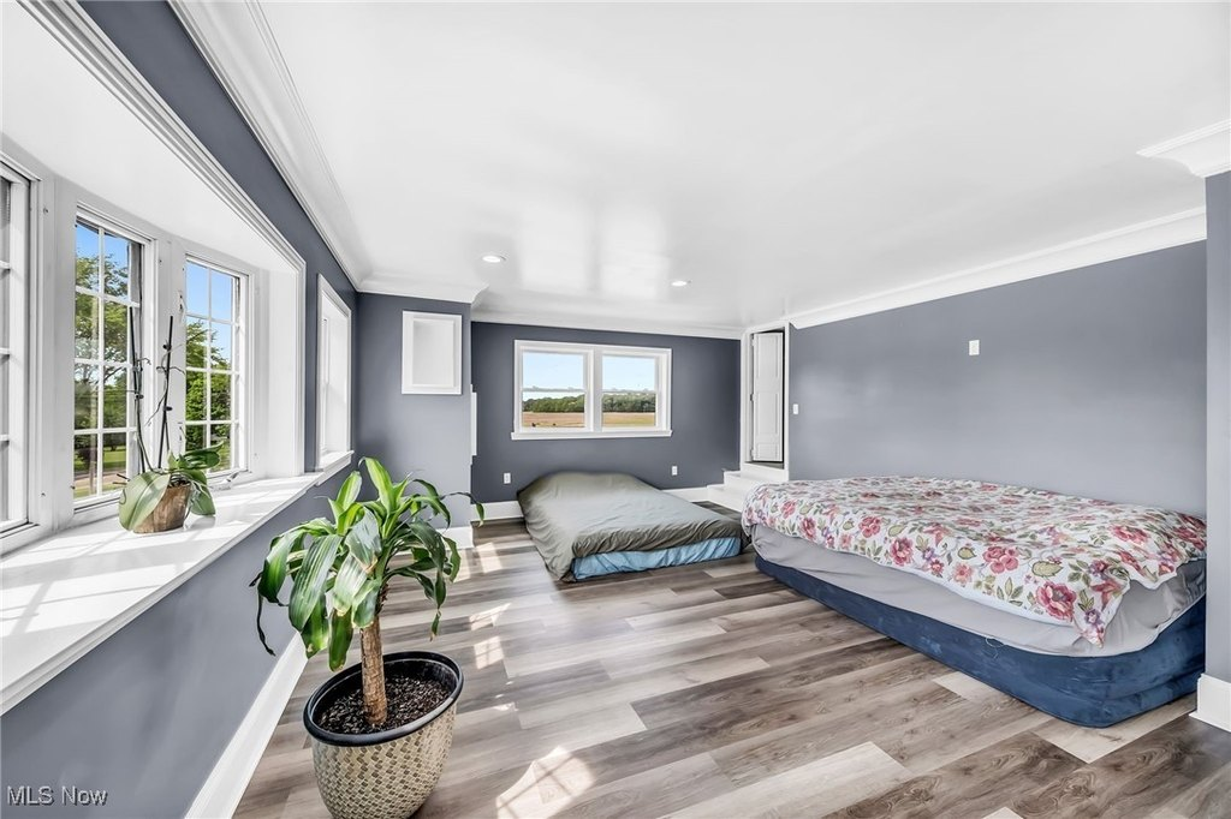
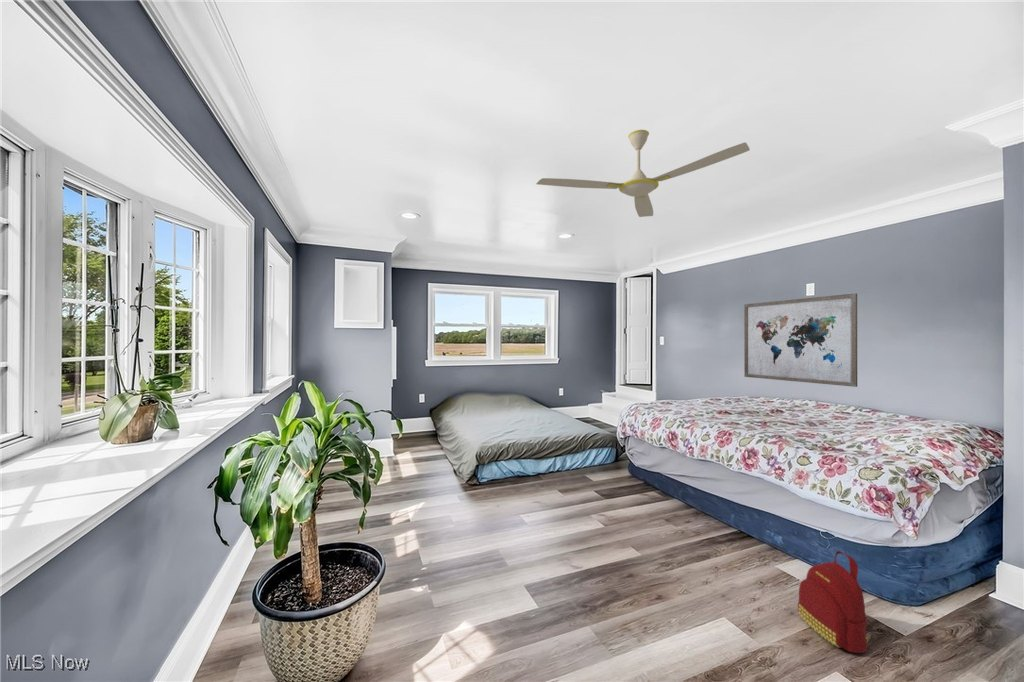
+ backpack (831, 593)
+ ceiling fan (633, 174)
+ wall art (793, 340)
